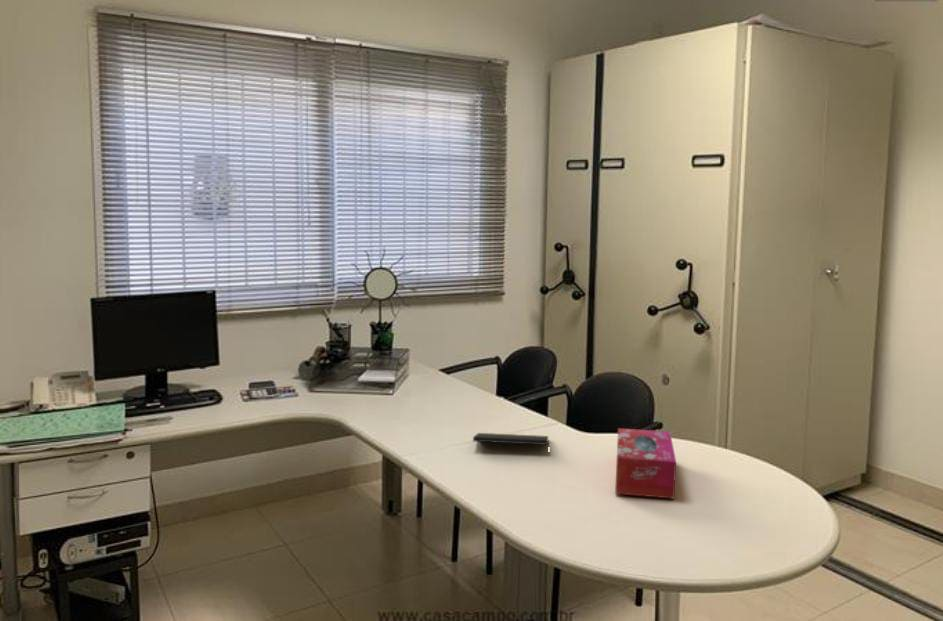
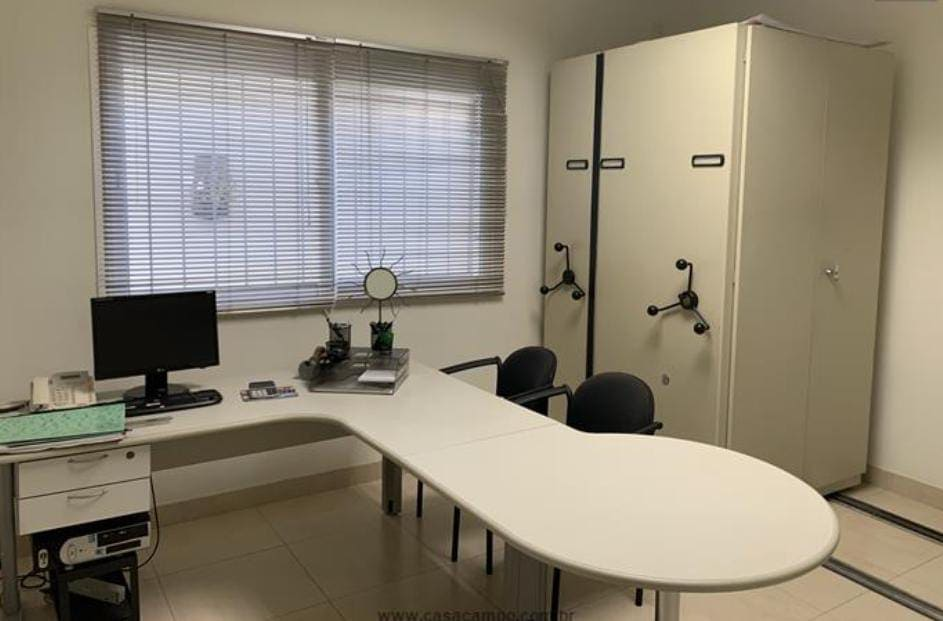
- tissue box (644, 461)
- notepad (511, 438)
